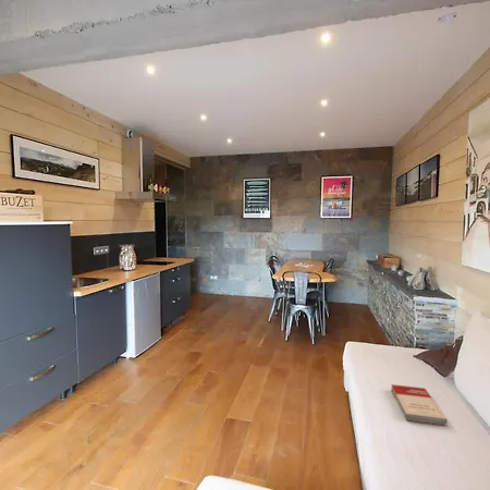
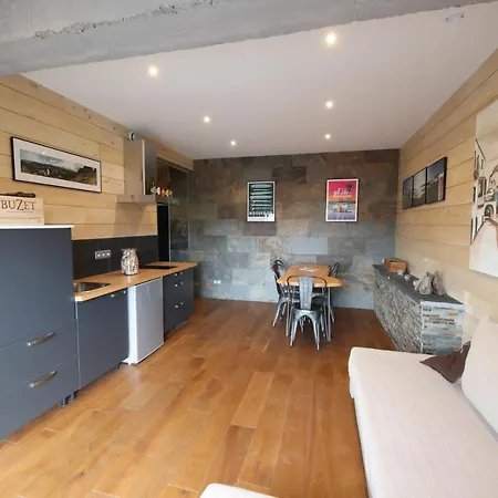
- book (416, 403)
